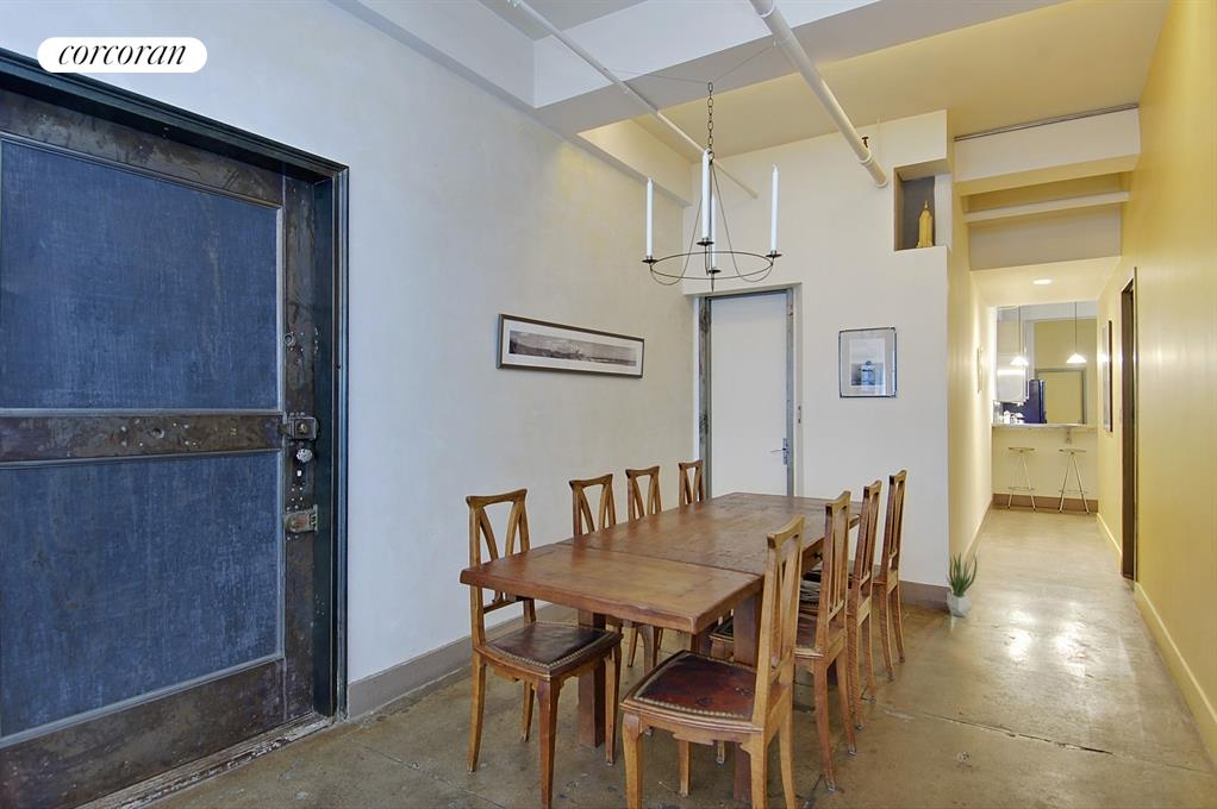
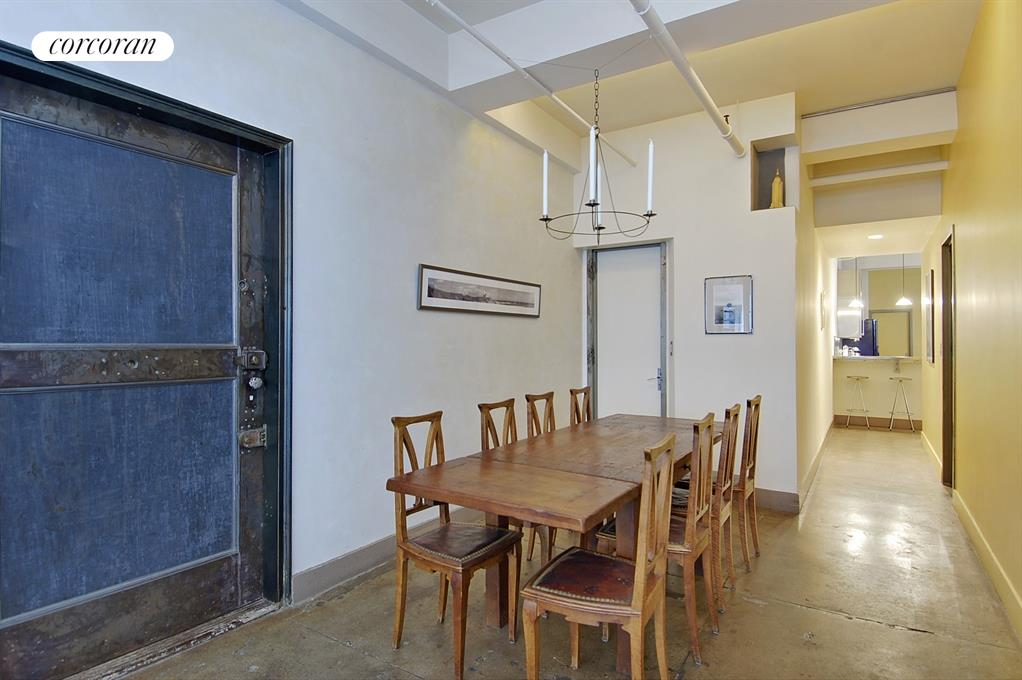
- potted plant (961, 584)
